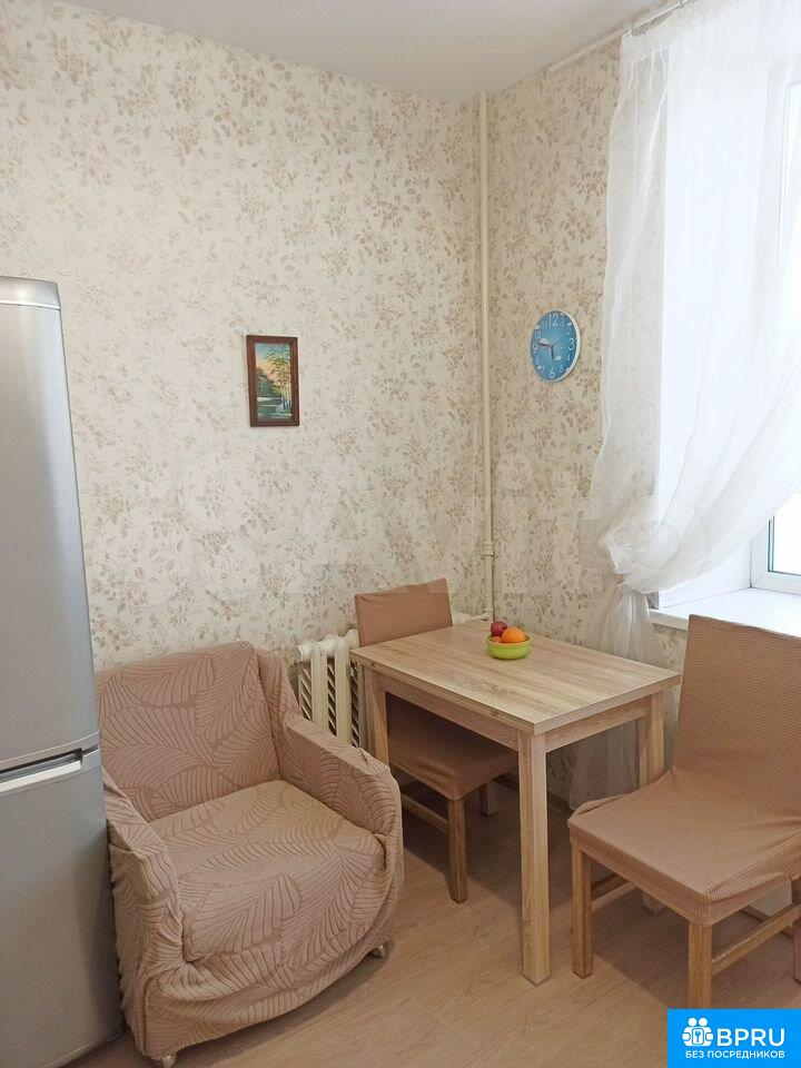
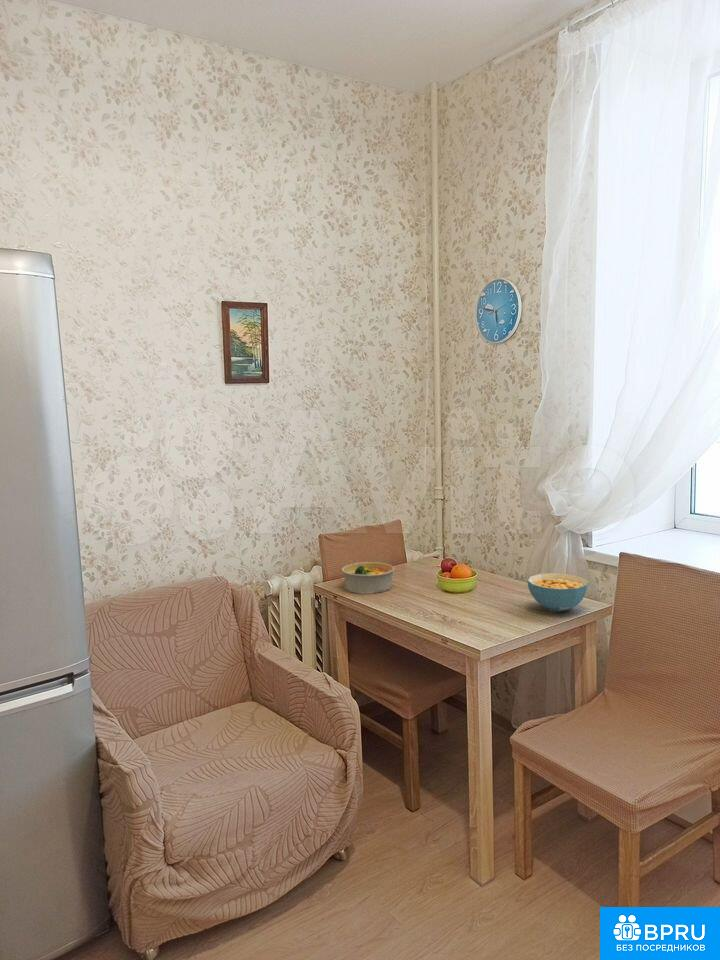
+ bowl (368, 576)
+ cereal bowl (557, 594)
